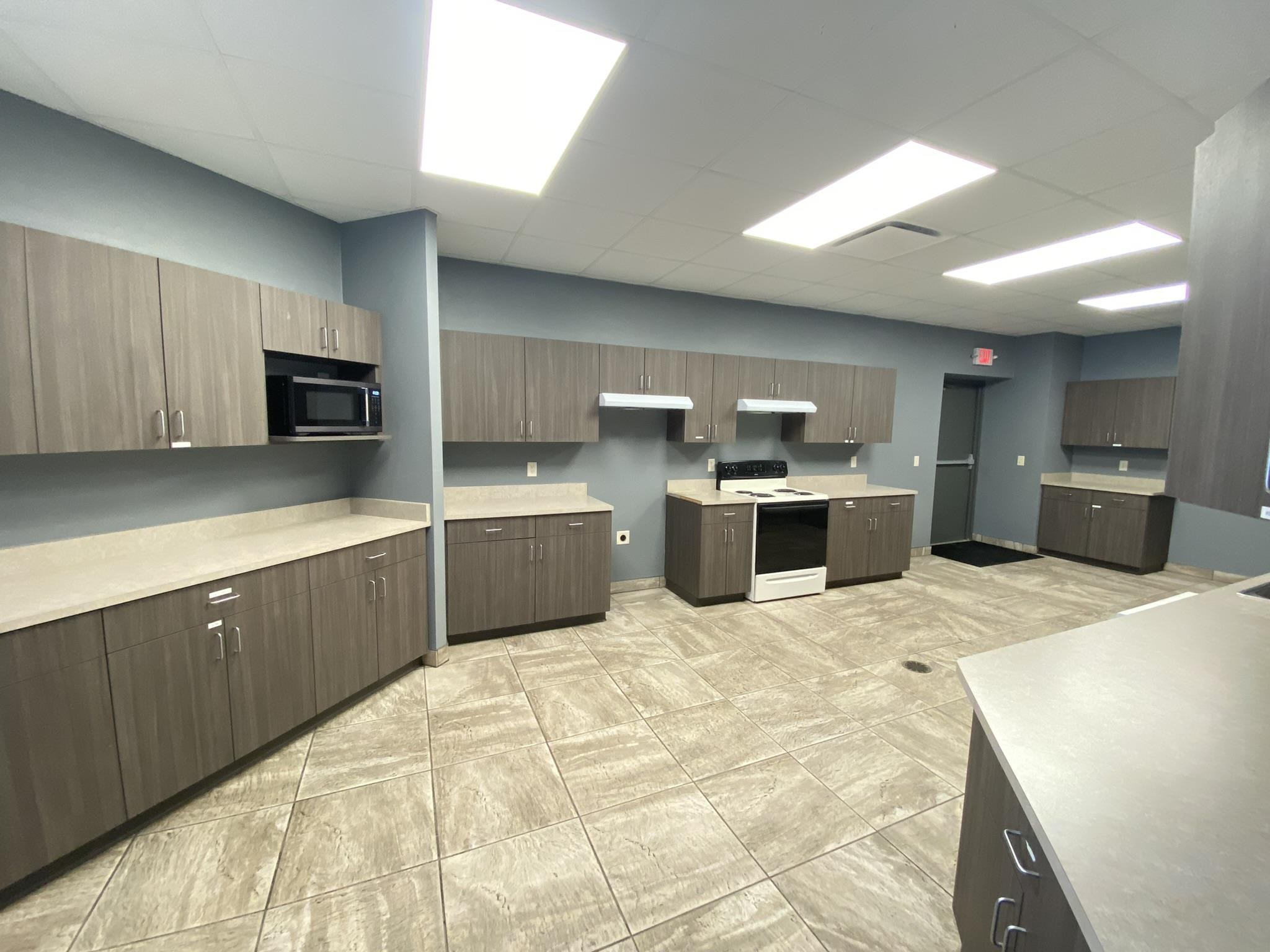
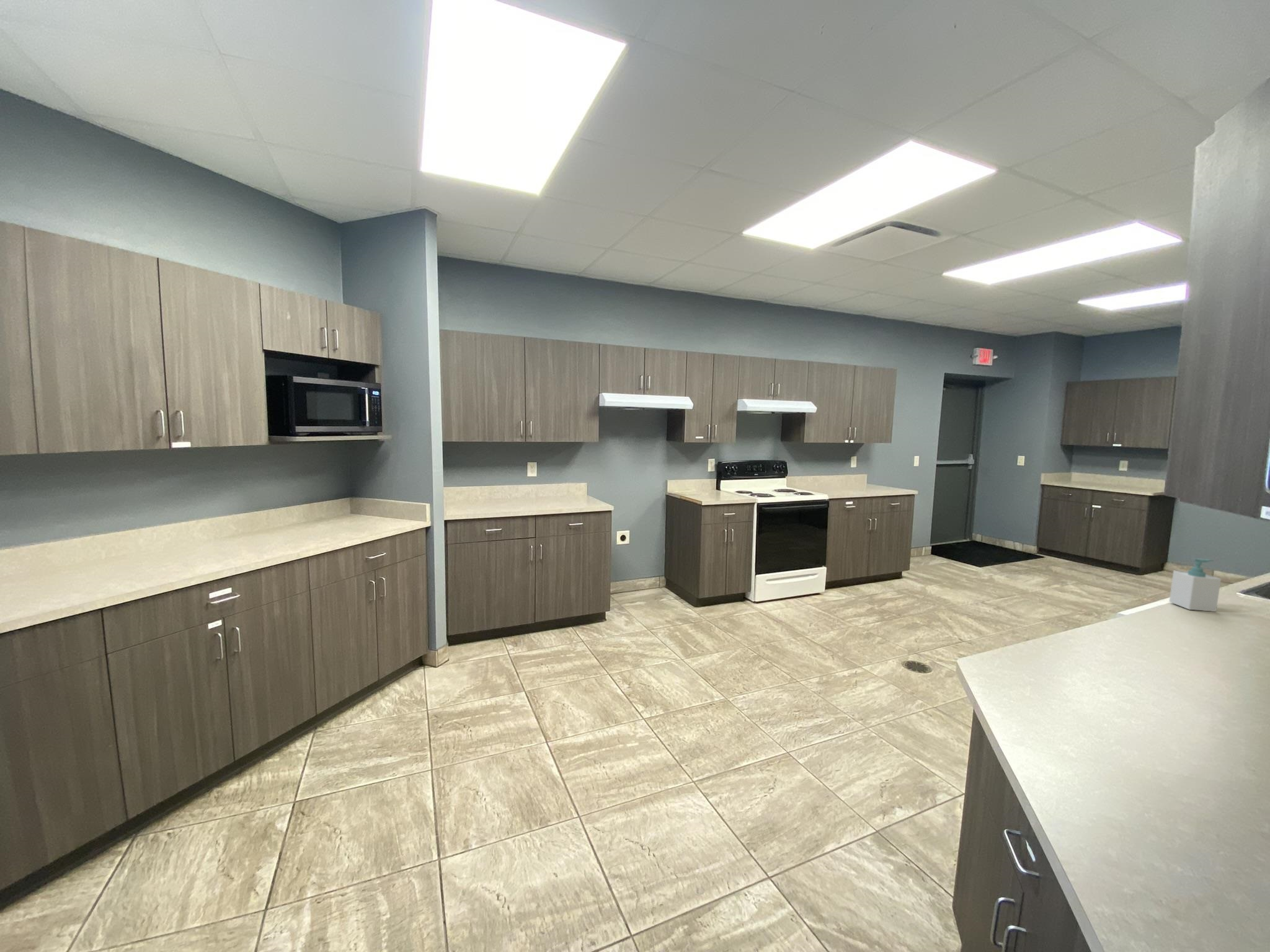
+ soap bottle (1196, 583)
